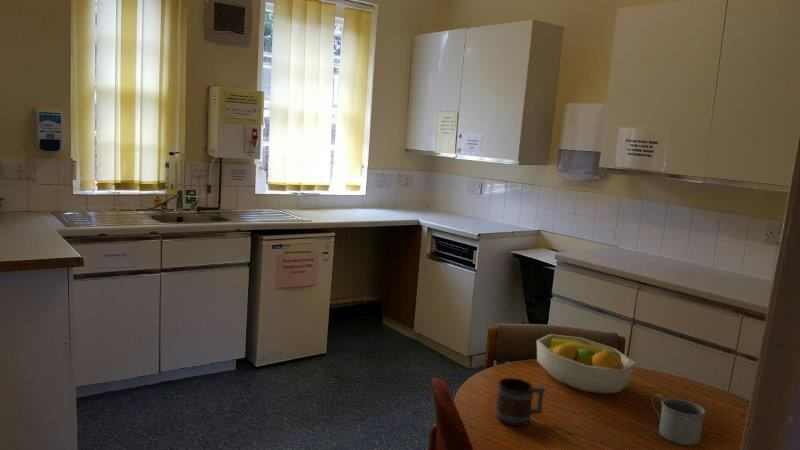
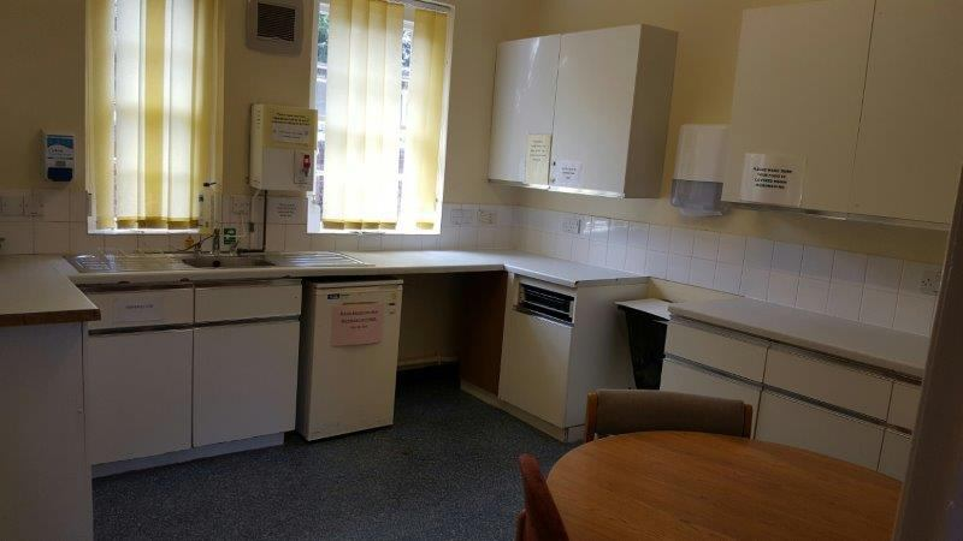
- fruit bowl (583, 358)
- mug (520, 401)
- mug (677, 419)
